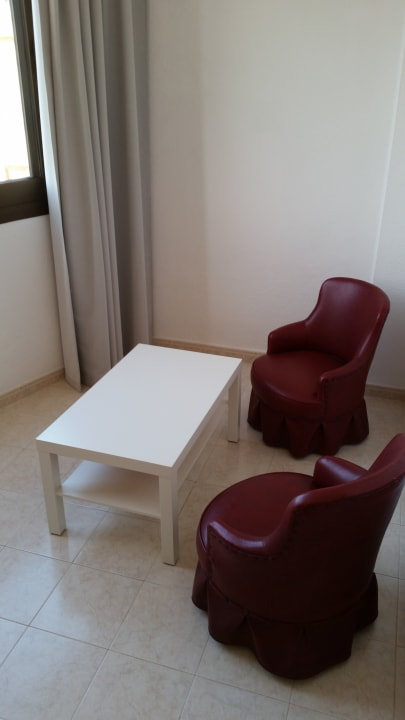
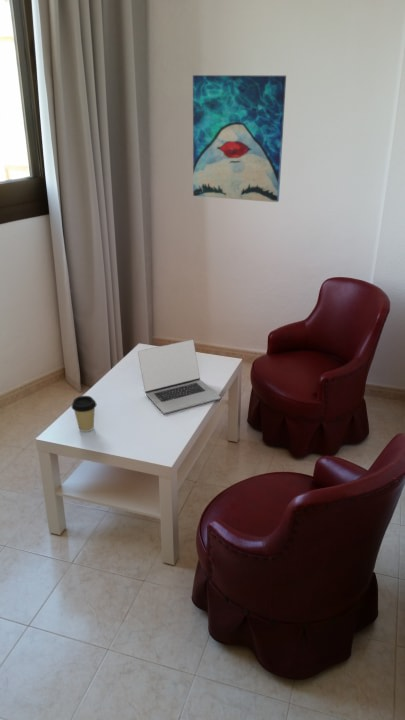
+ wall art (236, 139)
+ coffee cup (85, 414)
+ laptop (179, 375)
